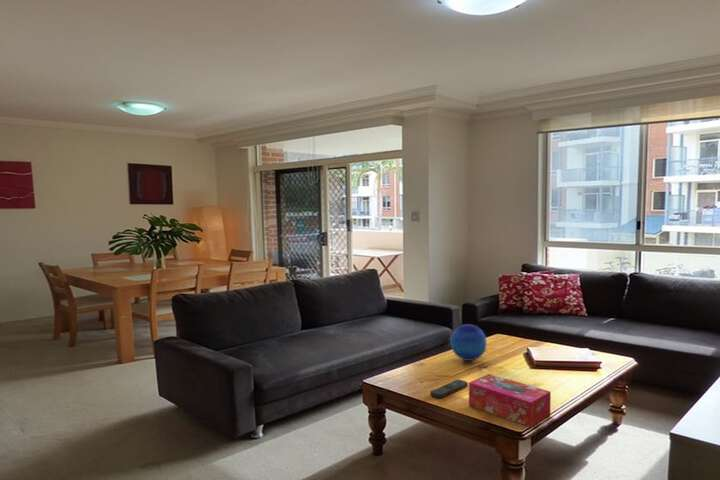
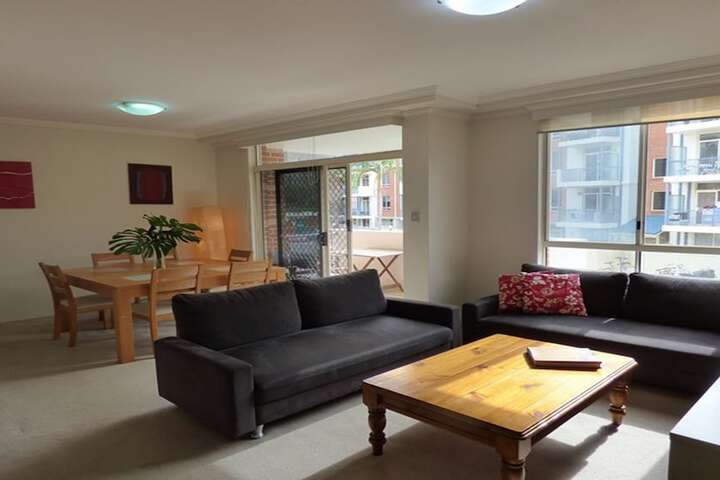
- remote control (449, 388)
- decorative ball (468, 342)
- tissue box (508, 398)
